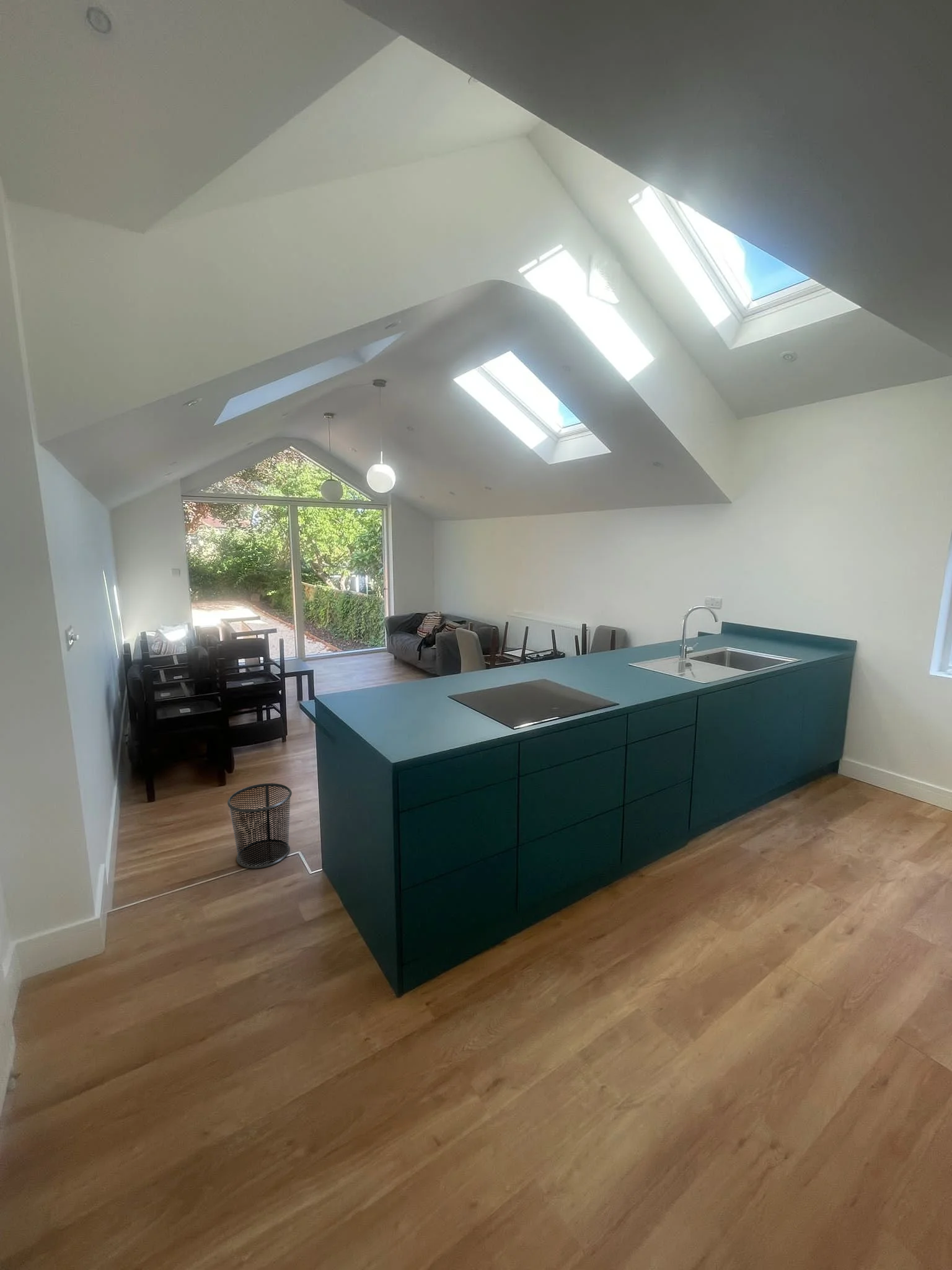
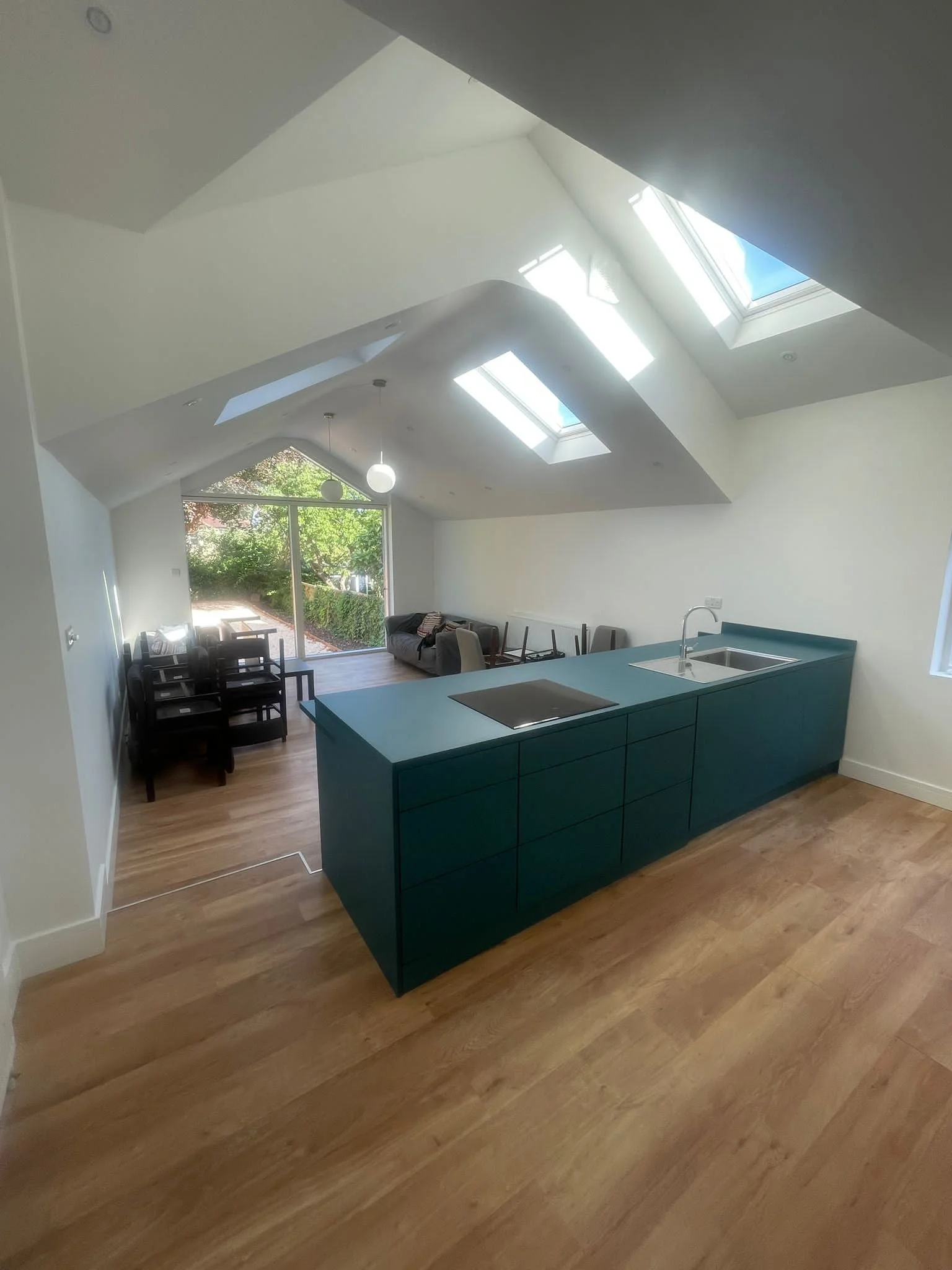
- waste bin (262, 825)
